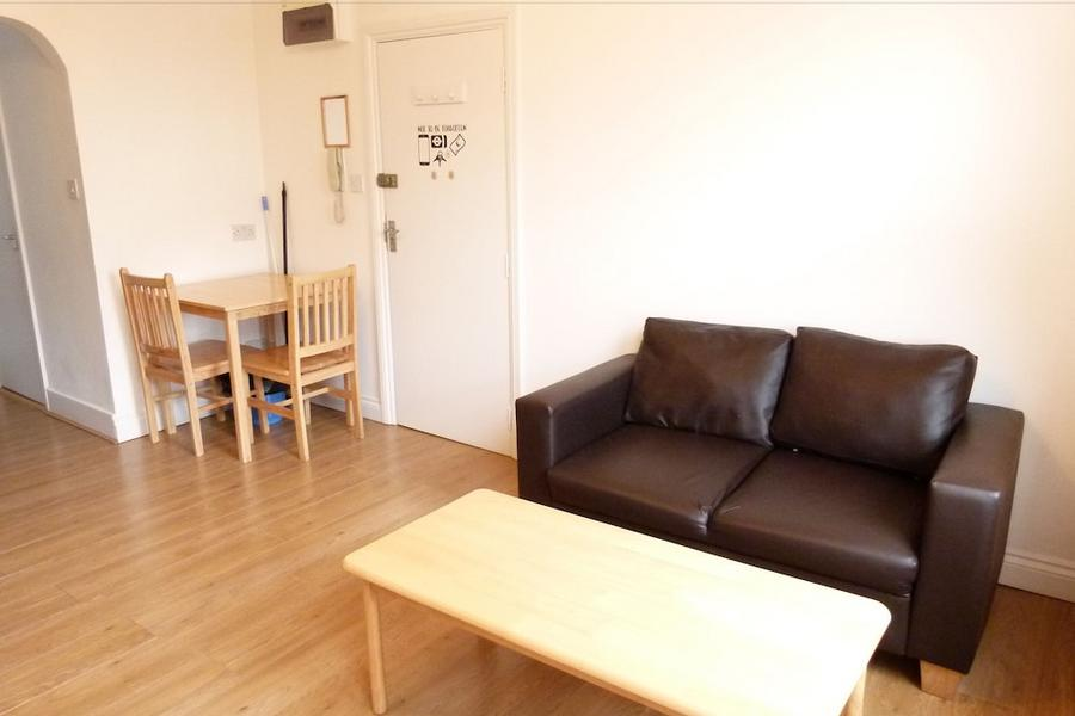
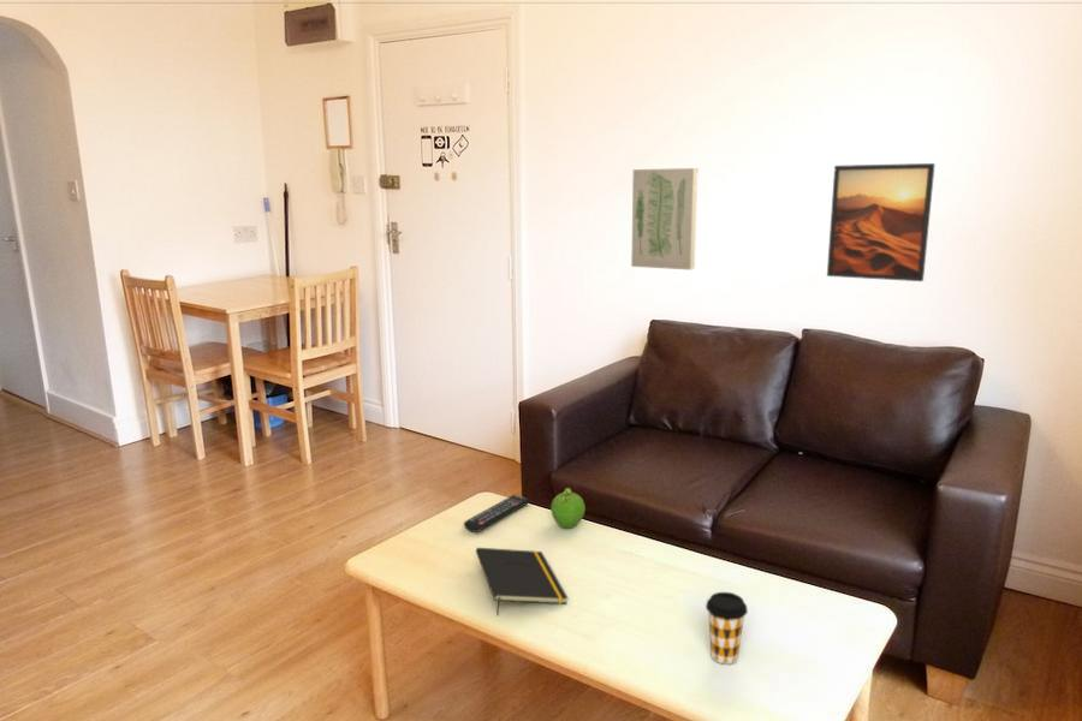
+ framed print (878, 222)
+ remote control (498, 512)
+ fruit (567, 507)
+ notepad (519, 573)
+ coffee cup (725, 628)
+ wall art (662, 219)
